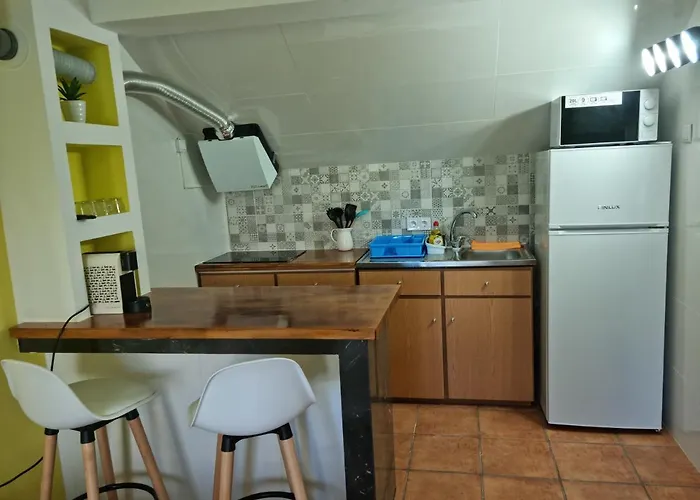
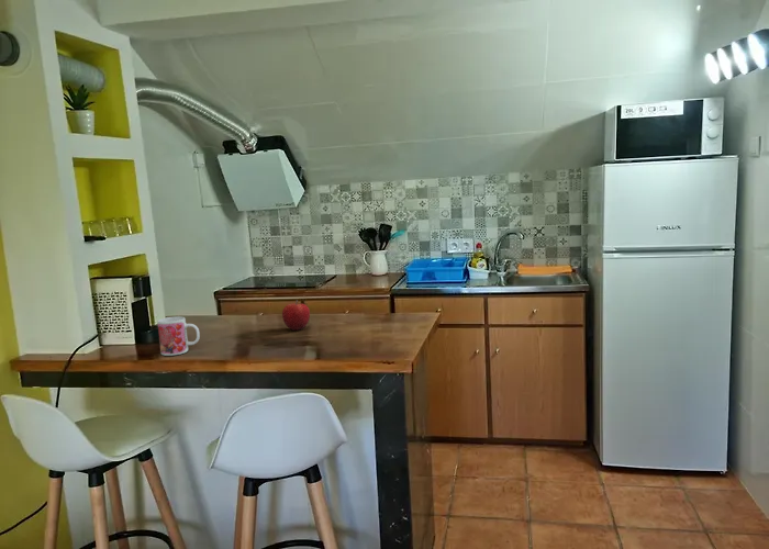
+ mug (179, 335)
+ fruit (296, 315)
